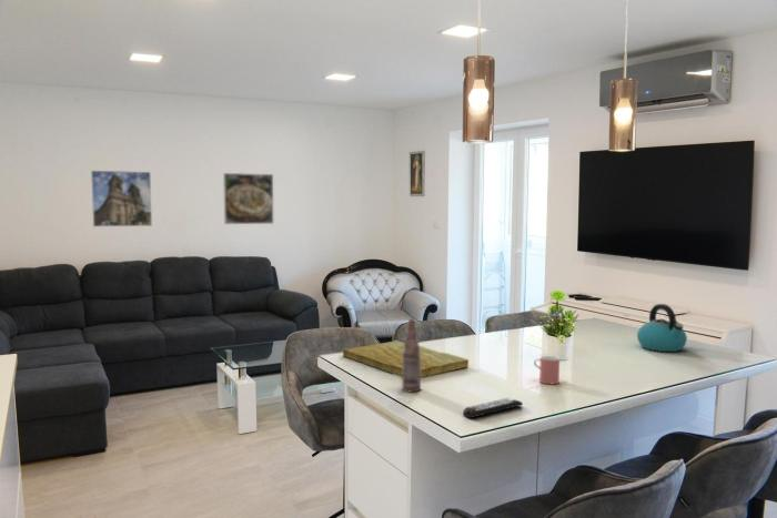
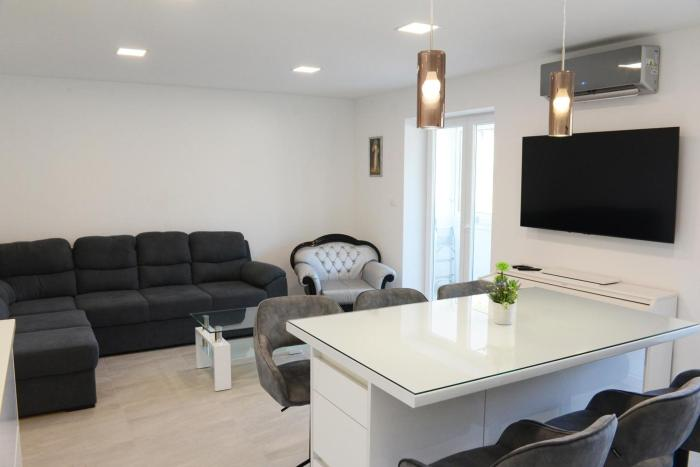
- cutting board (402, 356)
- remote control (493, 407)
- bottle (411, 354)
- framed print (122, 199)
- kettle (664, 326)
- cup (545, 368)
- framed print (249, 199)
